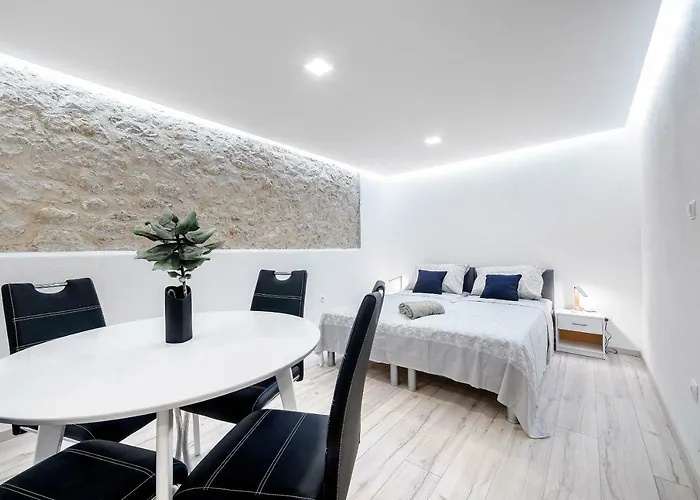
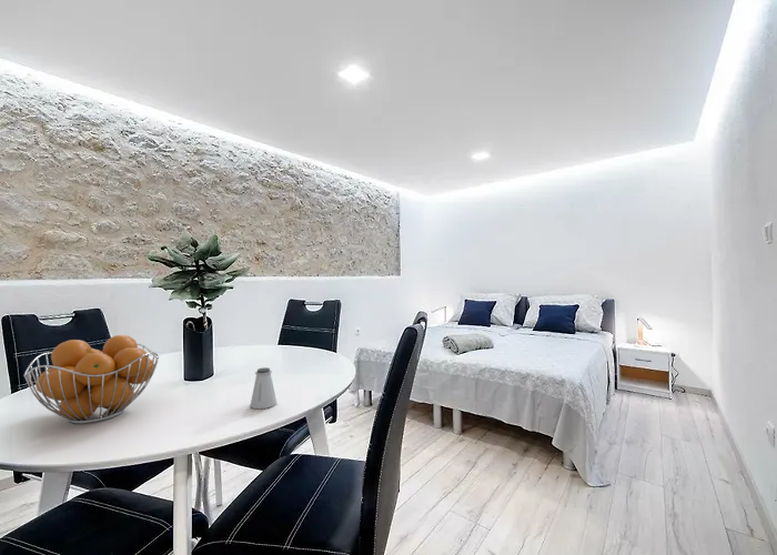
+ fruit basket (97, 376)
+ saltshaker (263, 386)
